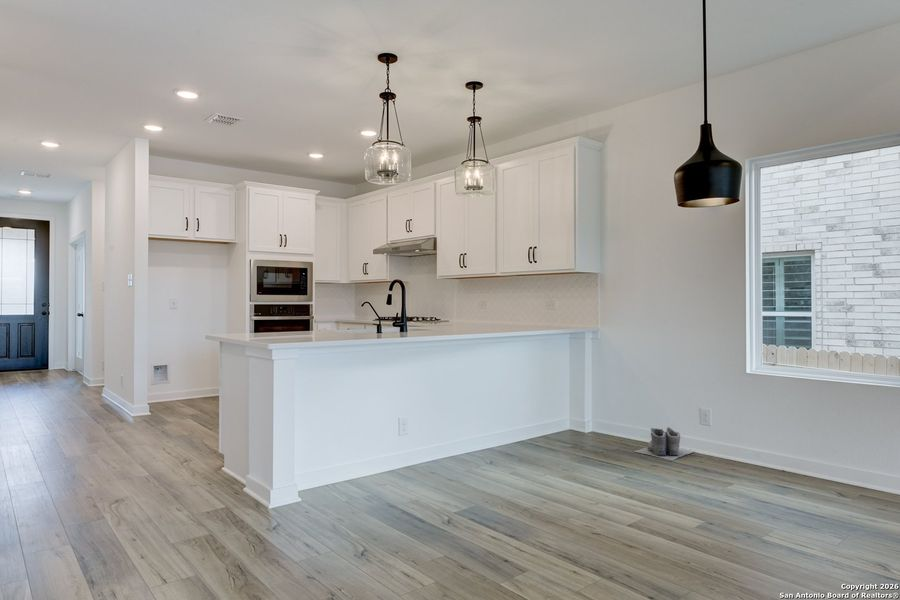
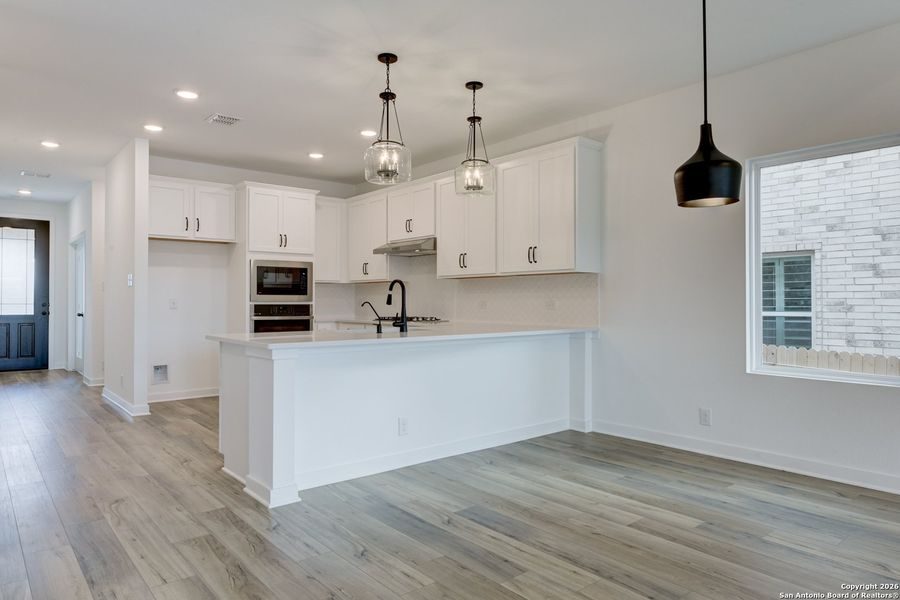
- boots (664, 439)
